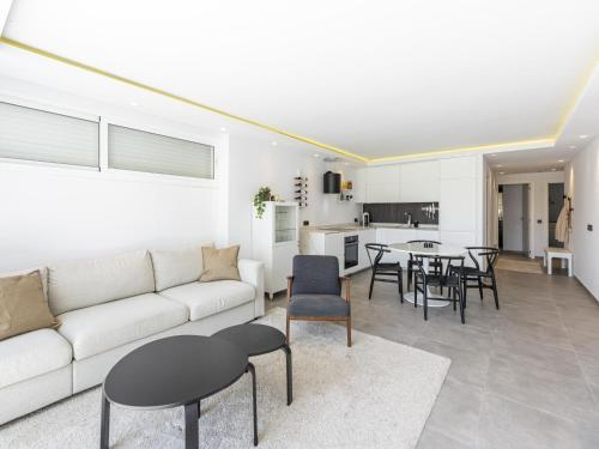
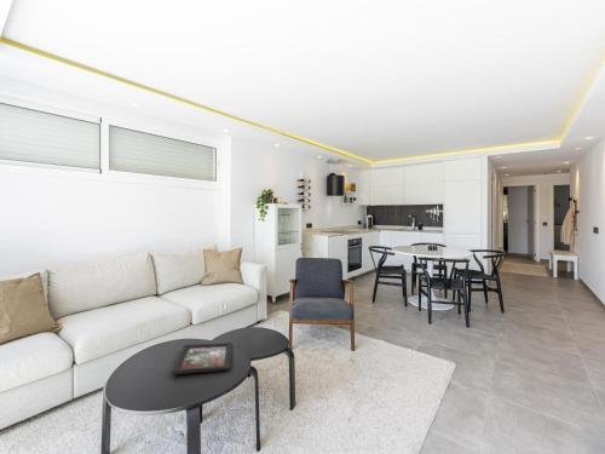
+ decorative tray (204, 356)
